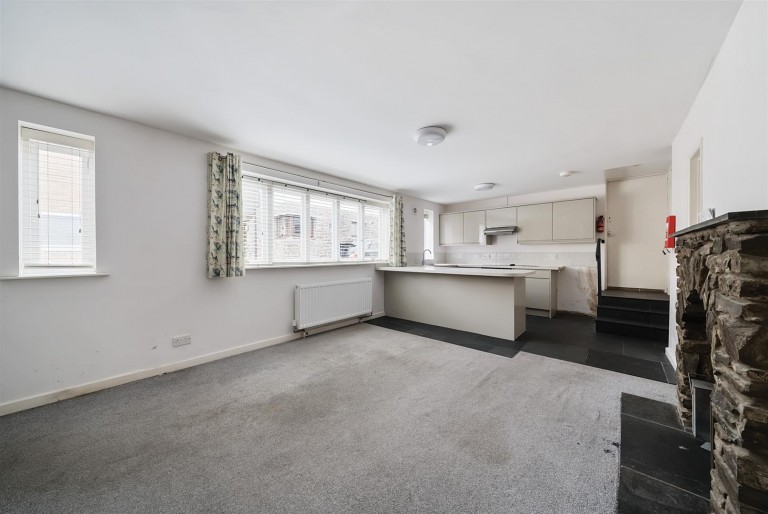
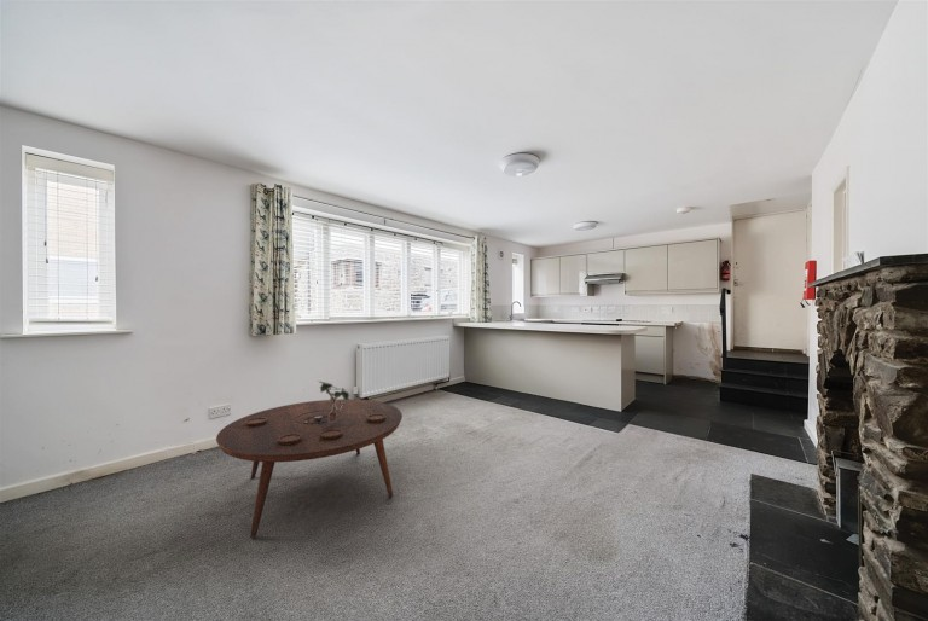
+ coffee table (318, 451)
+ potted plant (332, 401)
